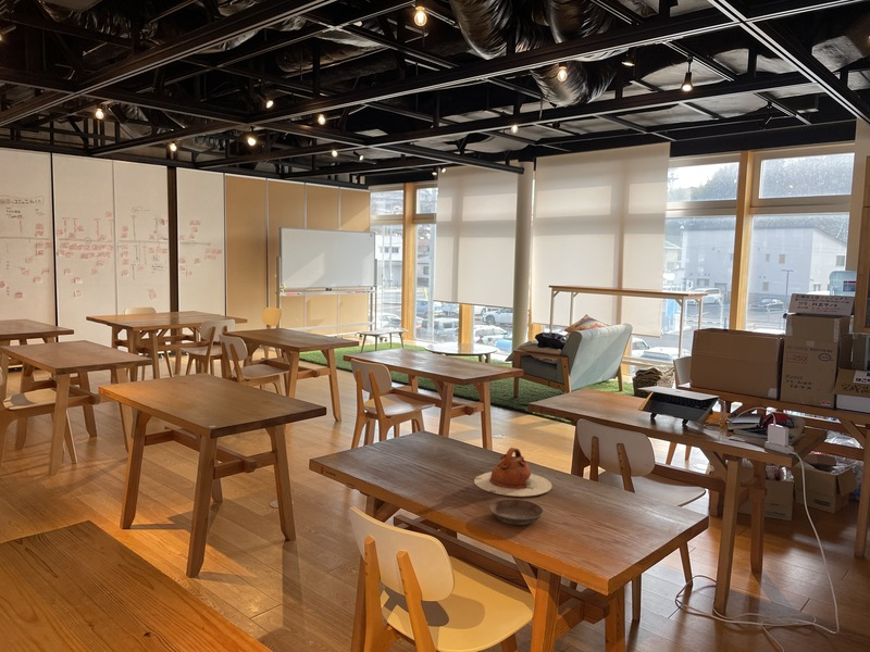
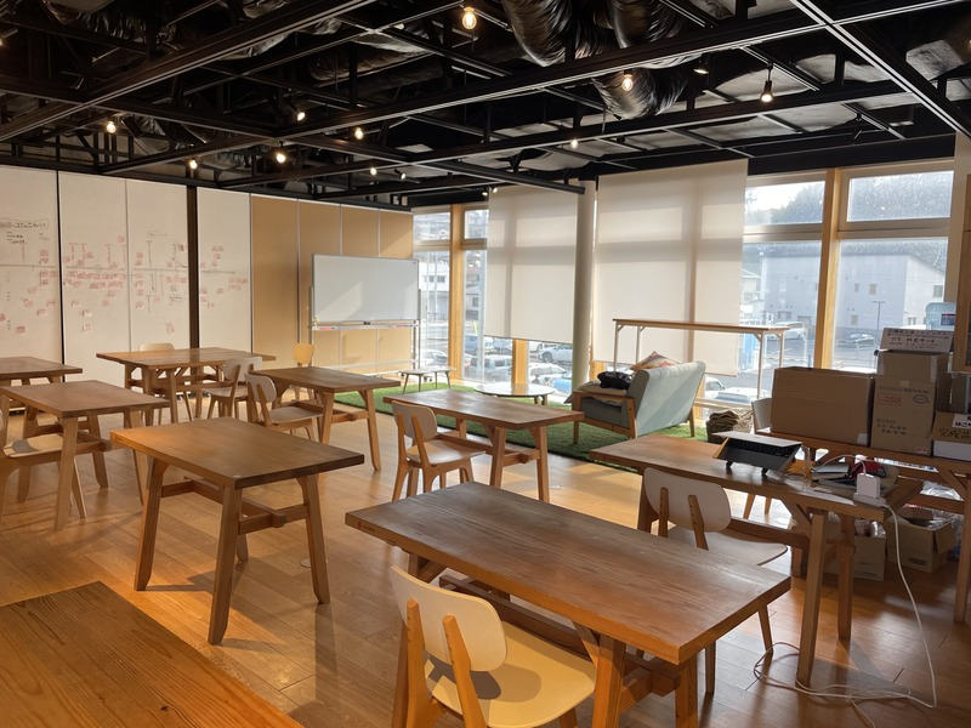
- saucer (515, 513)
- teapot (513, 465)
